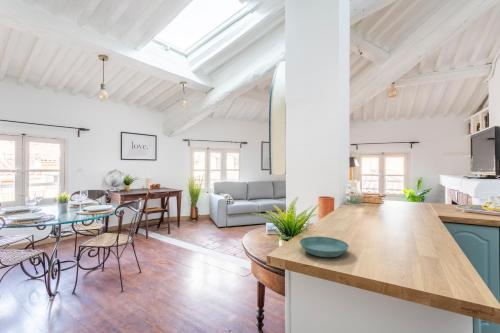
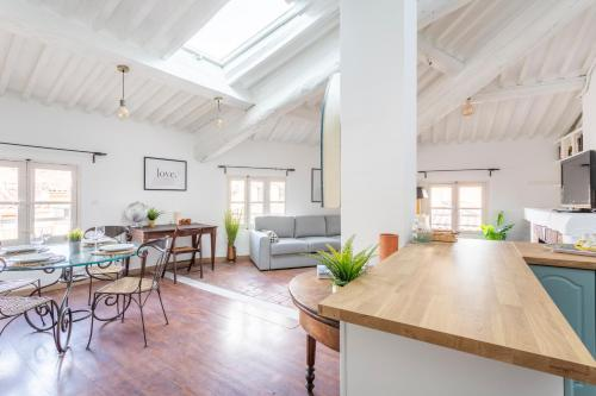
- saucer (323, 247)
